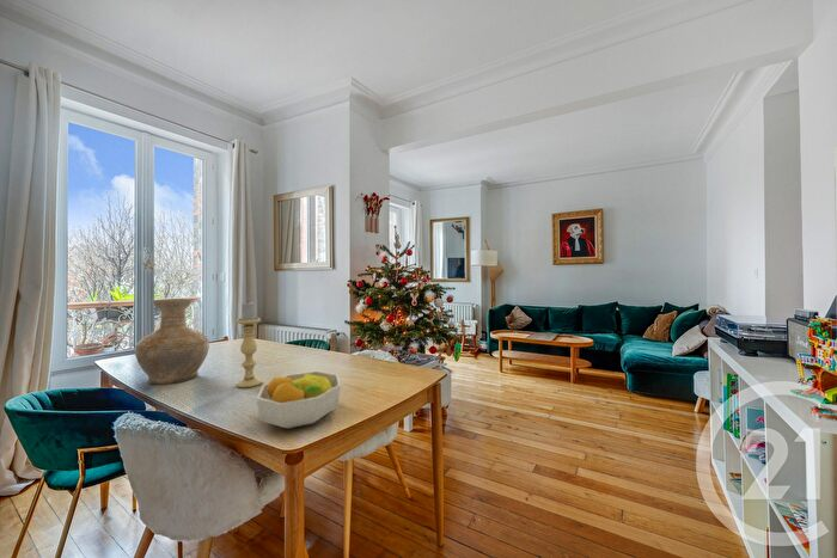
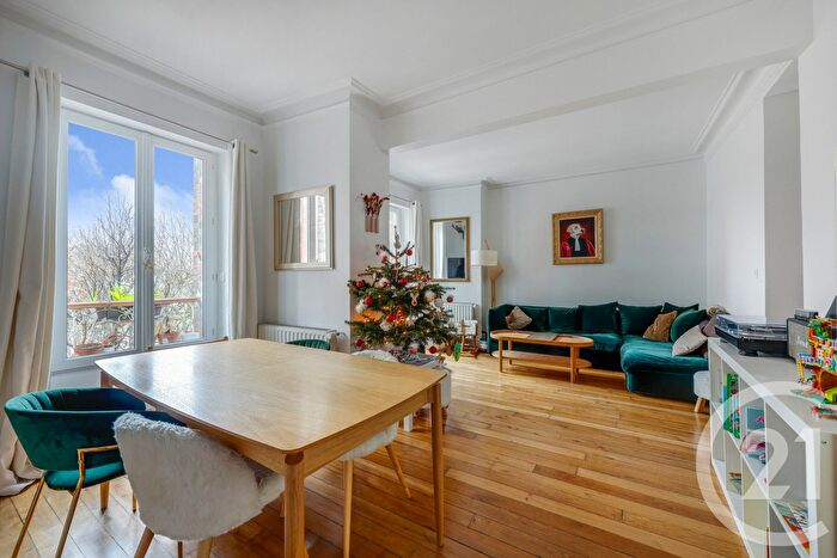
- candle holder (249, 342)
- fruit bowl (301, 392)
- vase (173, 338)
